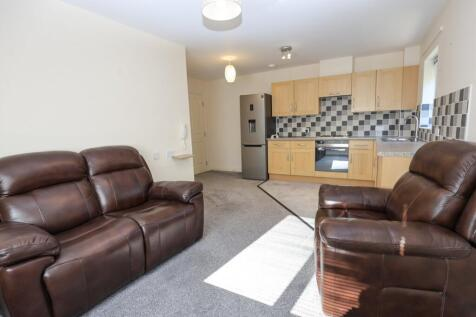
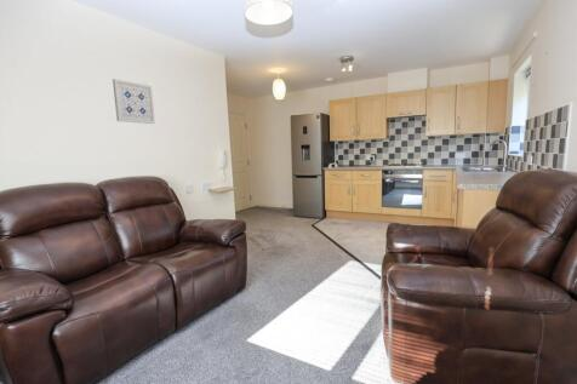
+ wall art (135, 102)
